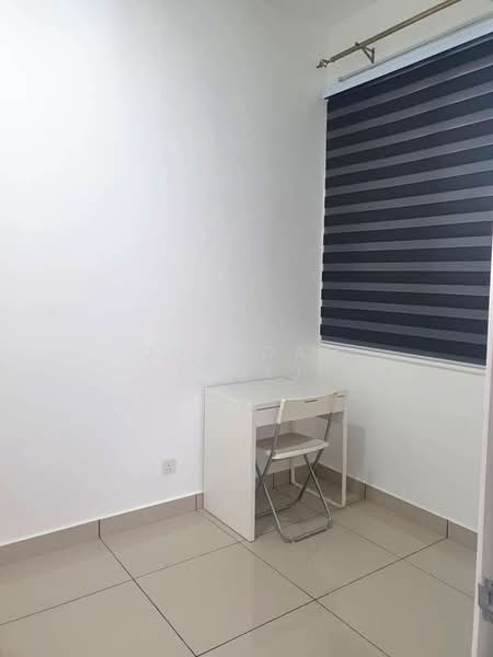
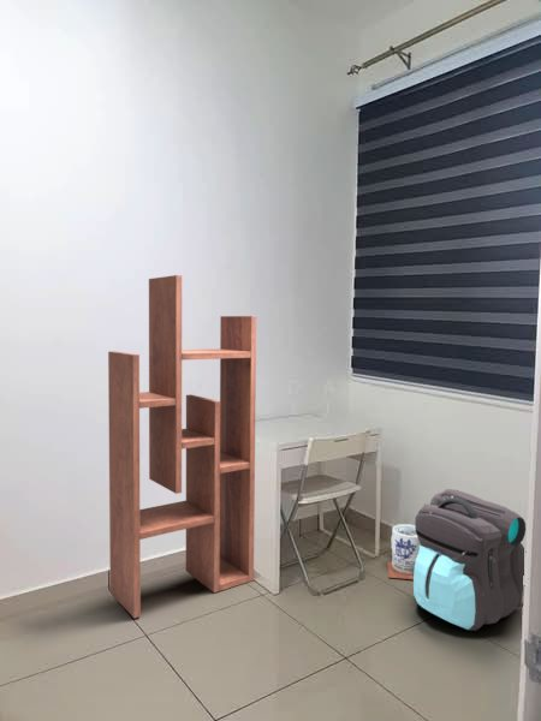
+ trash can (409, 547)
+ backpack (468, 552)
+ shelving unit (184, 435)
